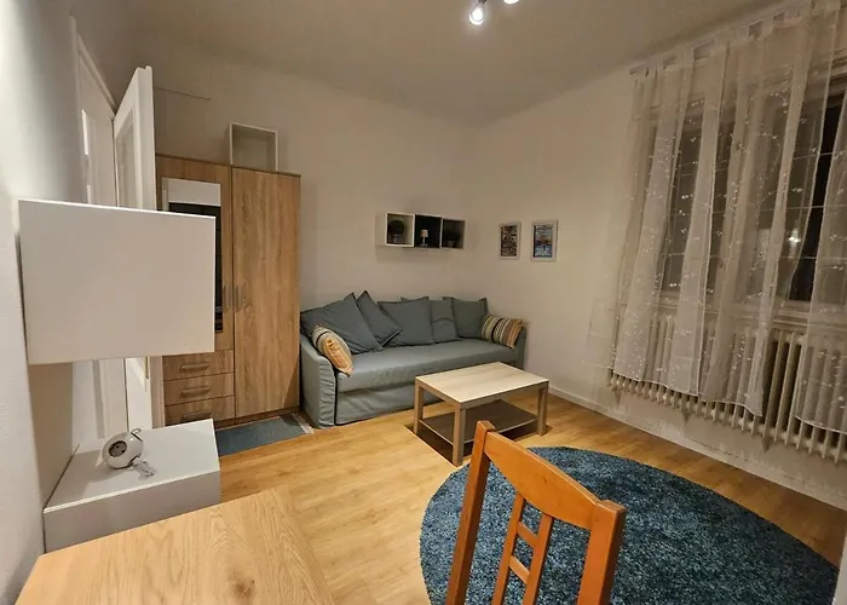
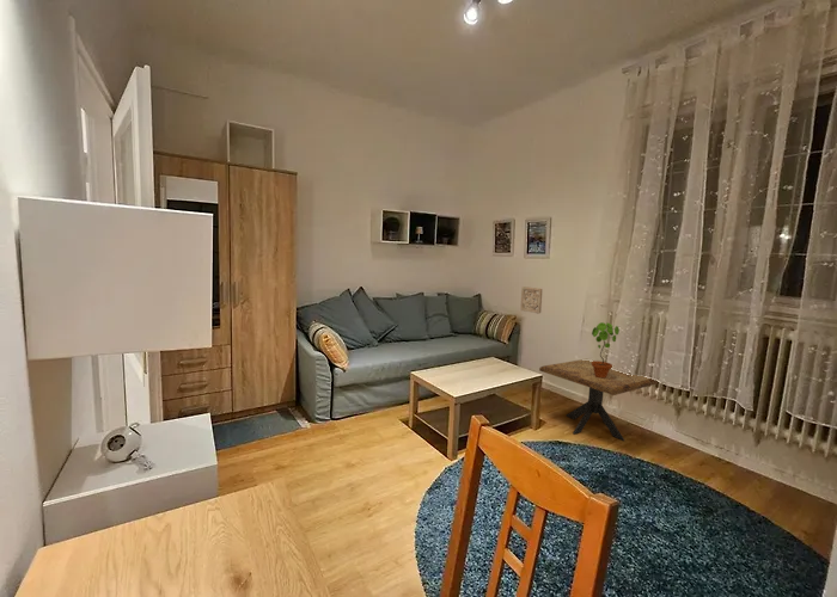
+ potted plant (601, 349)
+ wall ornament (531, 300)
+ side table (595, 399)
